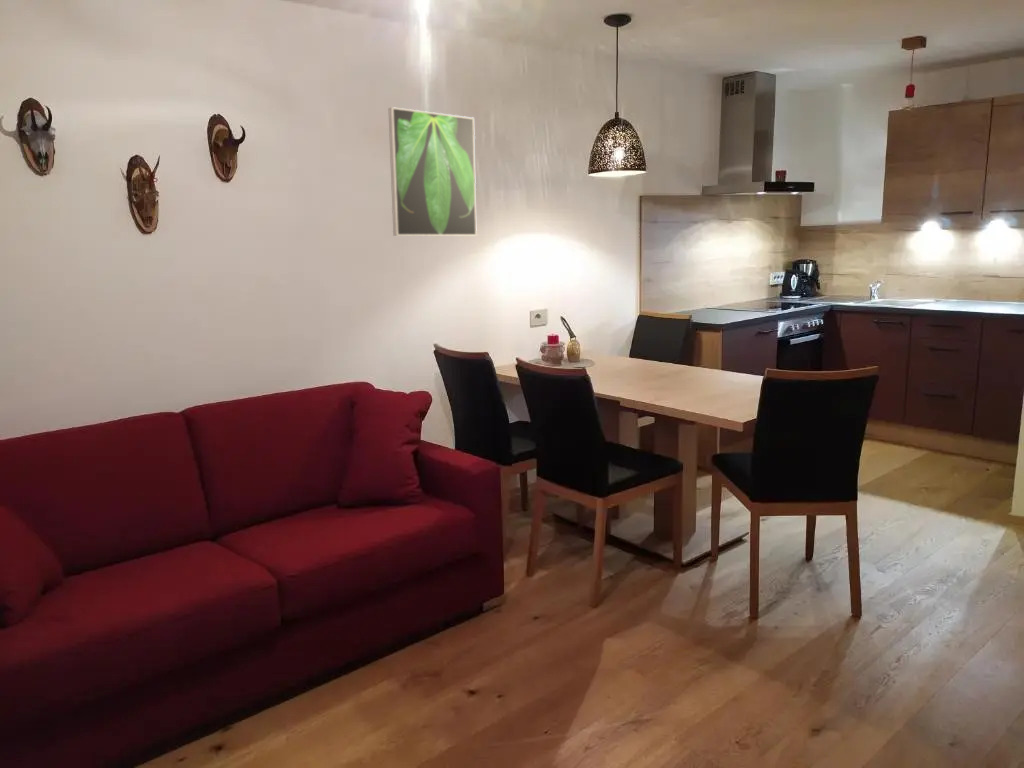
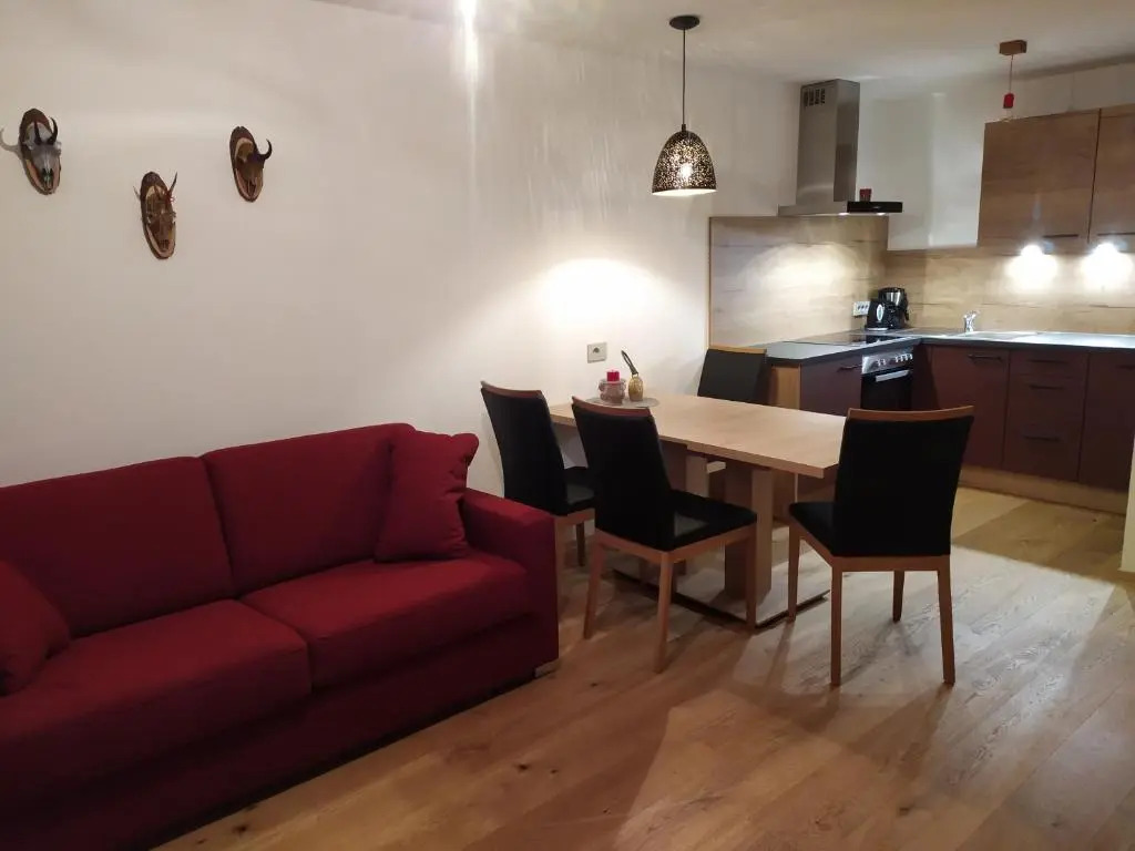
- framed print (434, 175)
